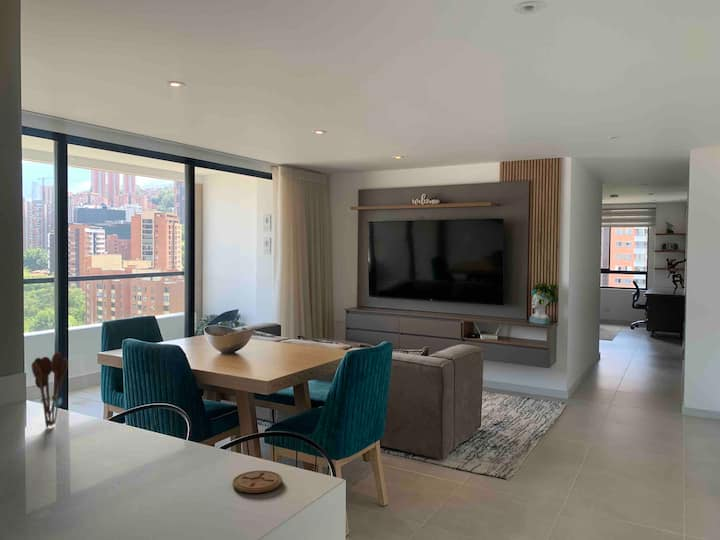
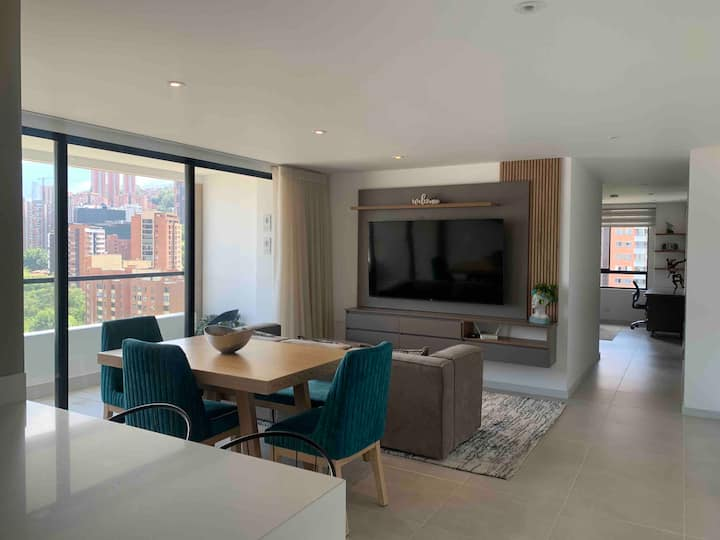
- coaster (257, 481)
- utensil holder (48, 388)
